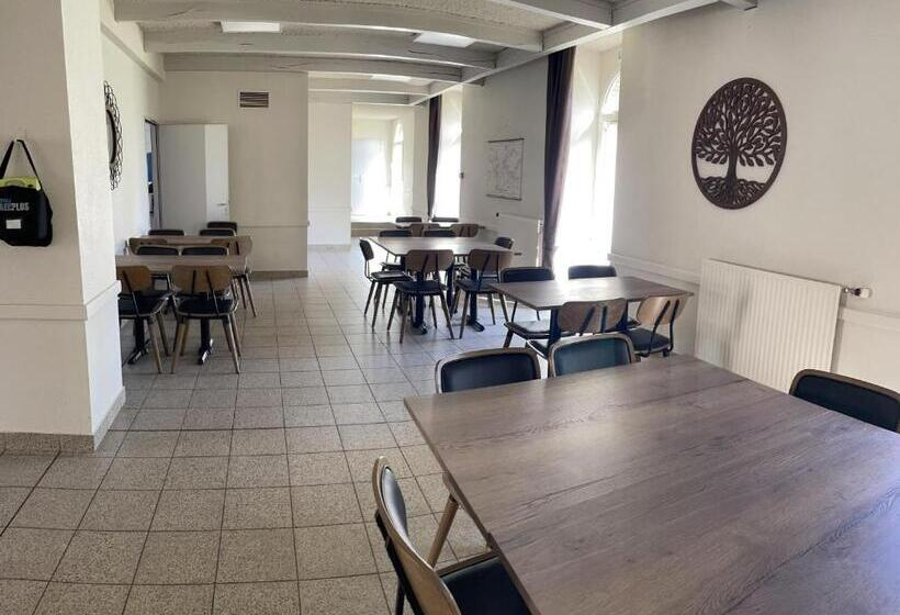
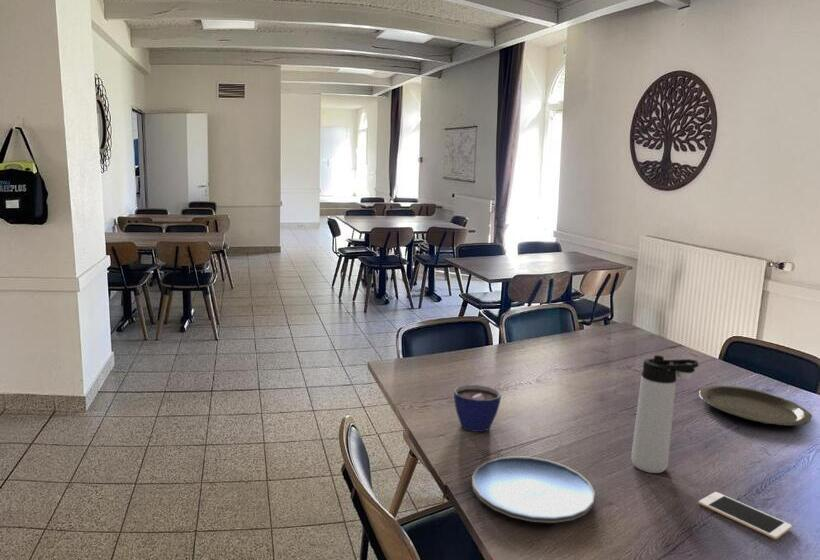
+ cup (478, 406)
+ plate (531, 488)
+ thermos bottle (663, 413)
+ cell phone (743, 514)
+ plate (753, 405)
